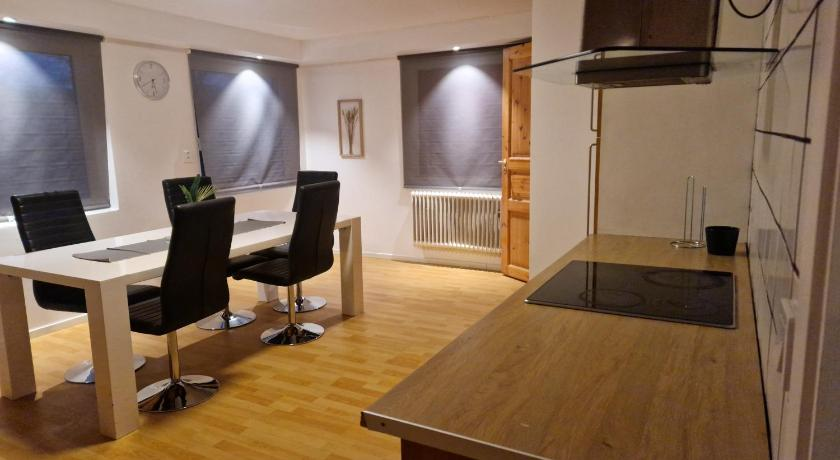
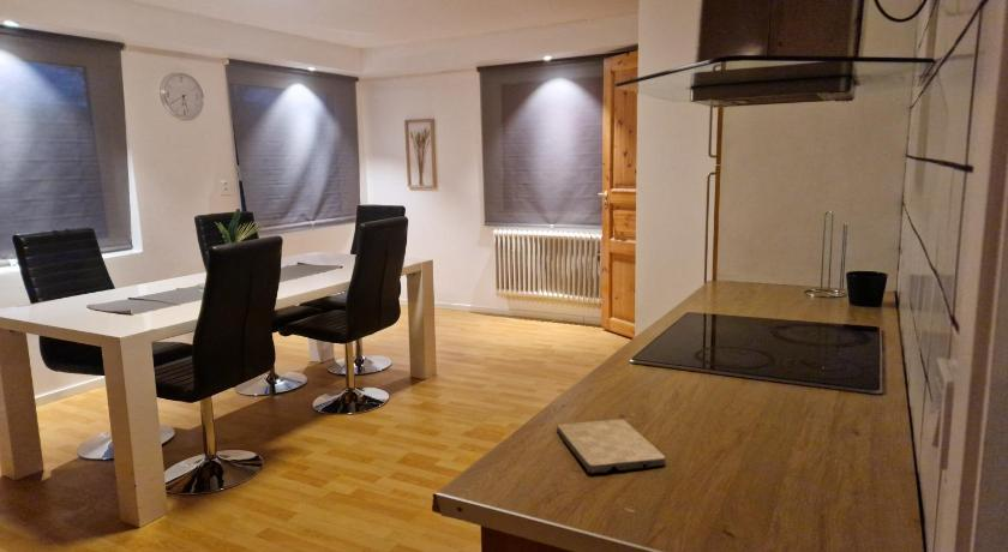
+ cutting board (607, 443)
